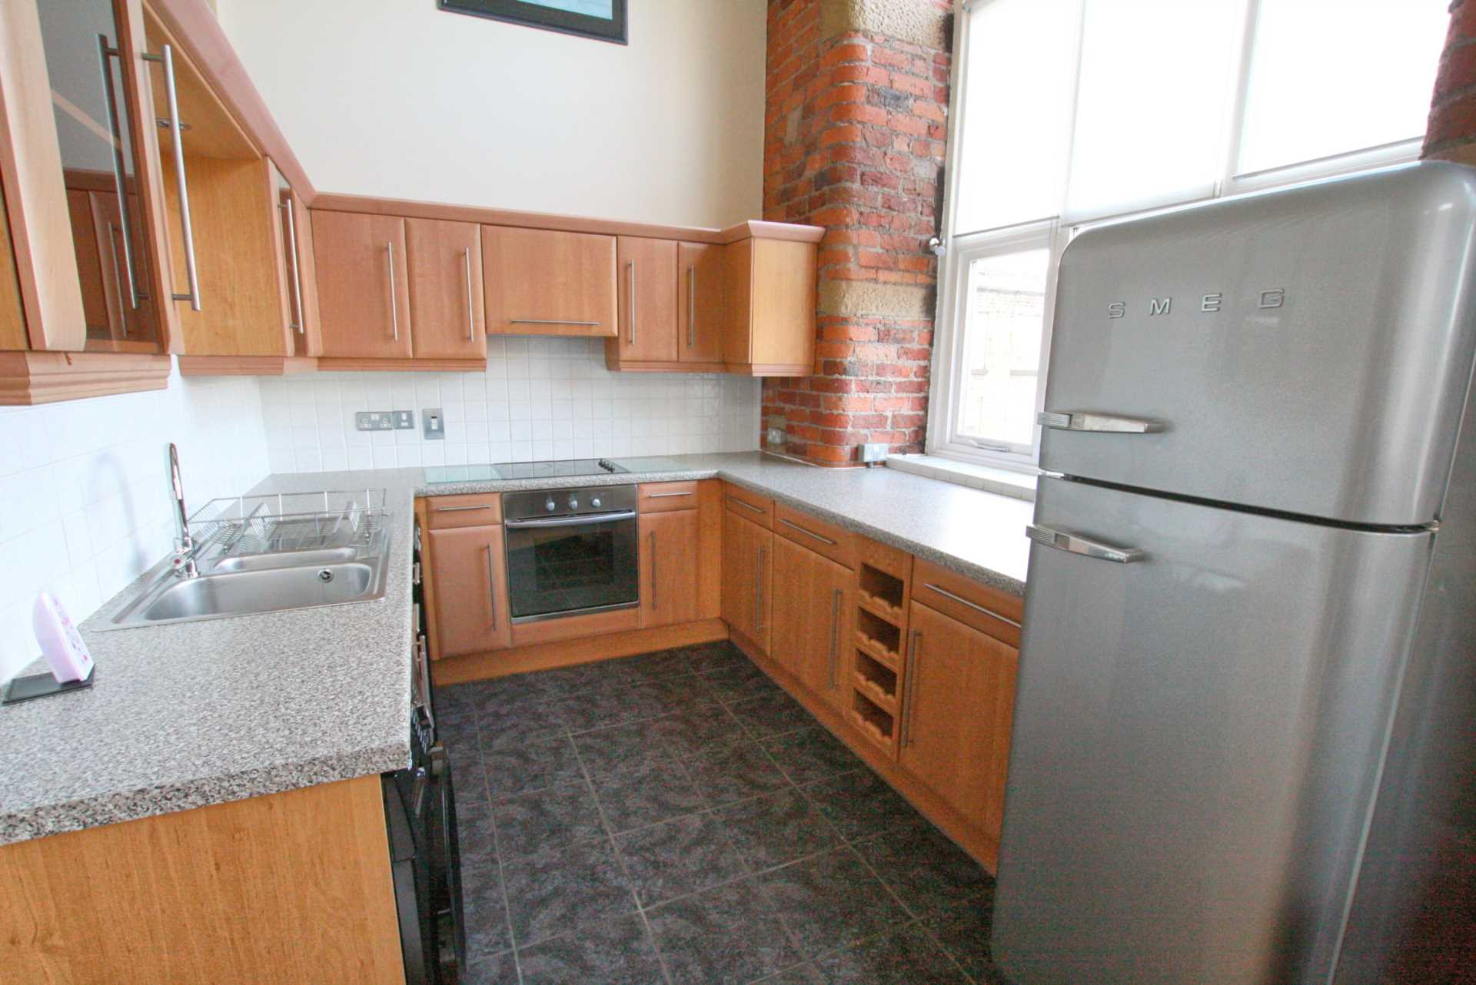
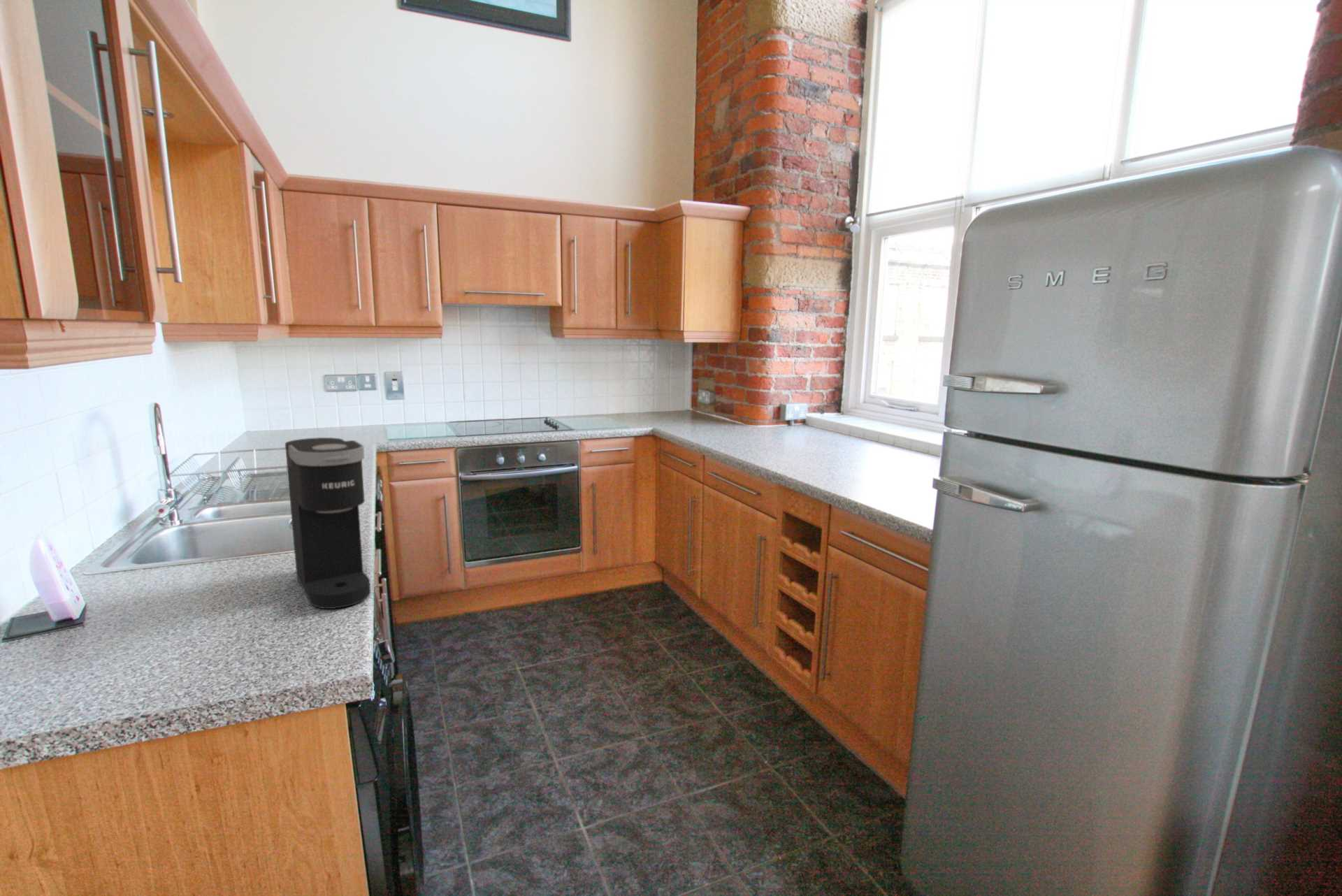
+ coffee maker (327, 515)
